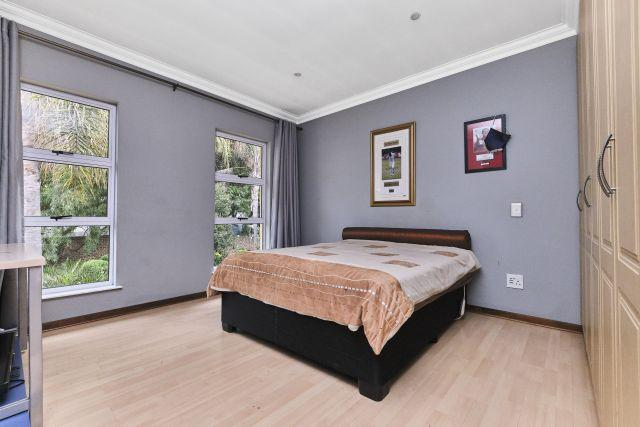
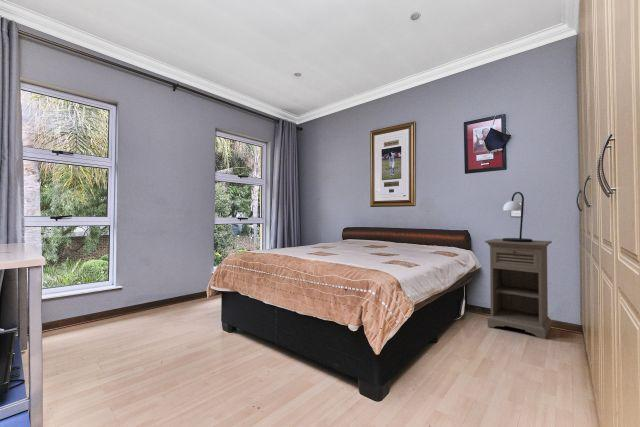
+ table lamp (521, 216)
+ nightstand (518, 283)
